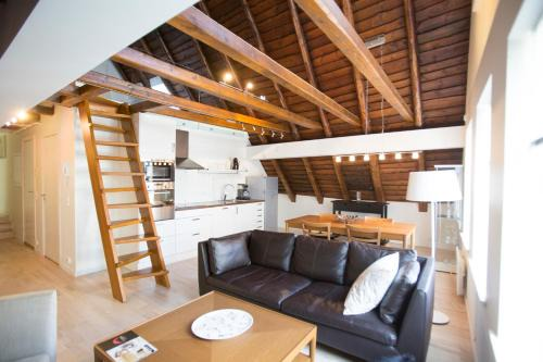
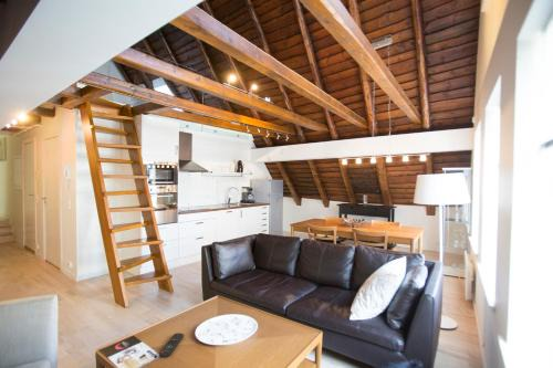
+ remote control (171, 344)
